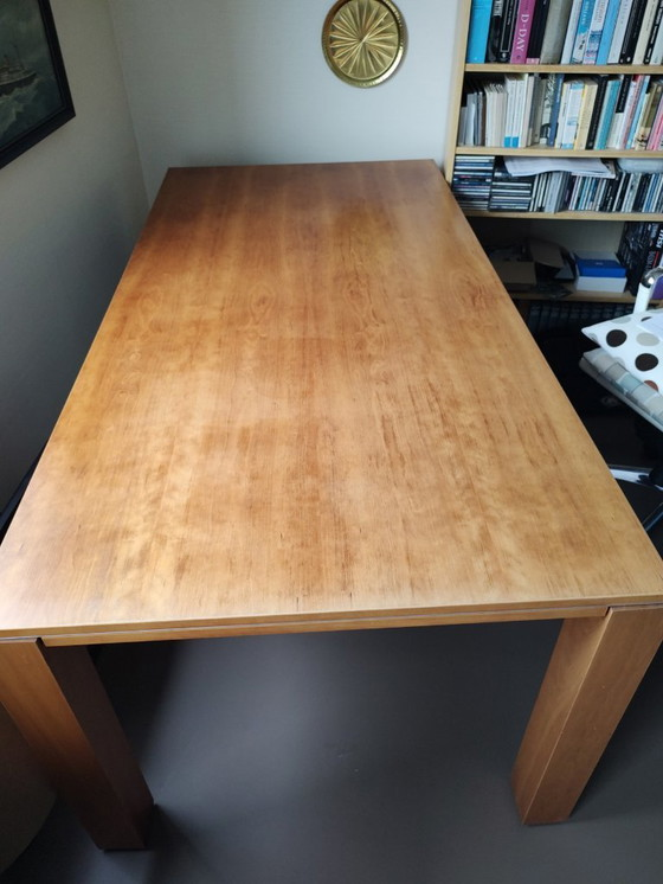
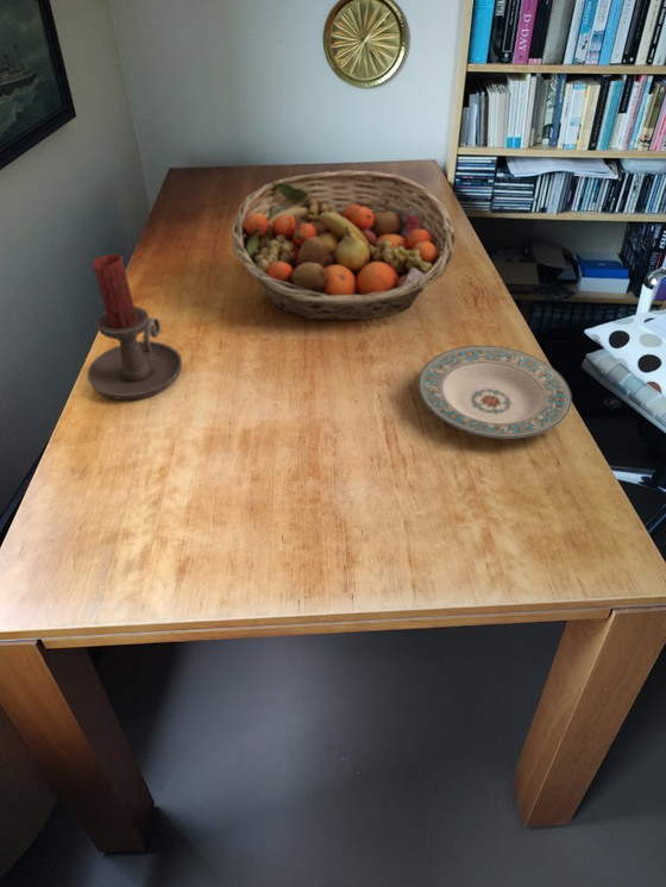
+ fruit basket (343, 246)
+ candle holder (127, 313)
+ plate (491, 395)
